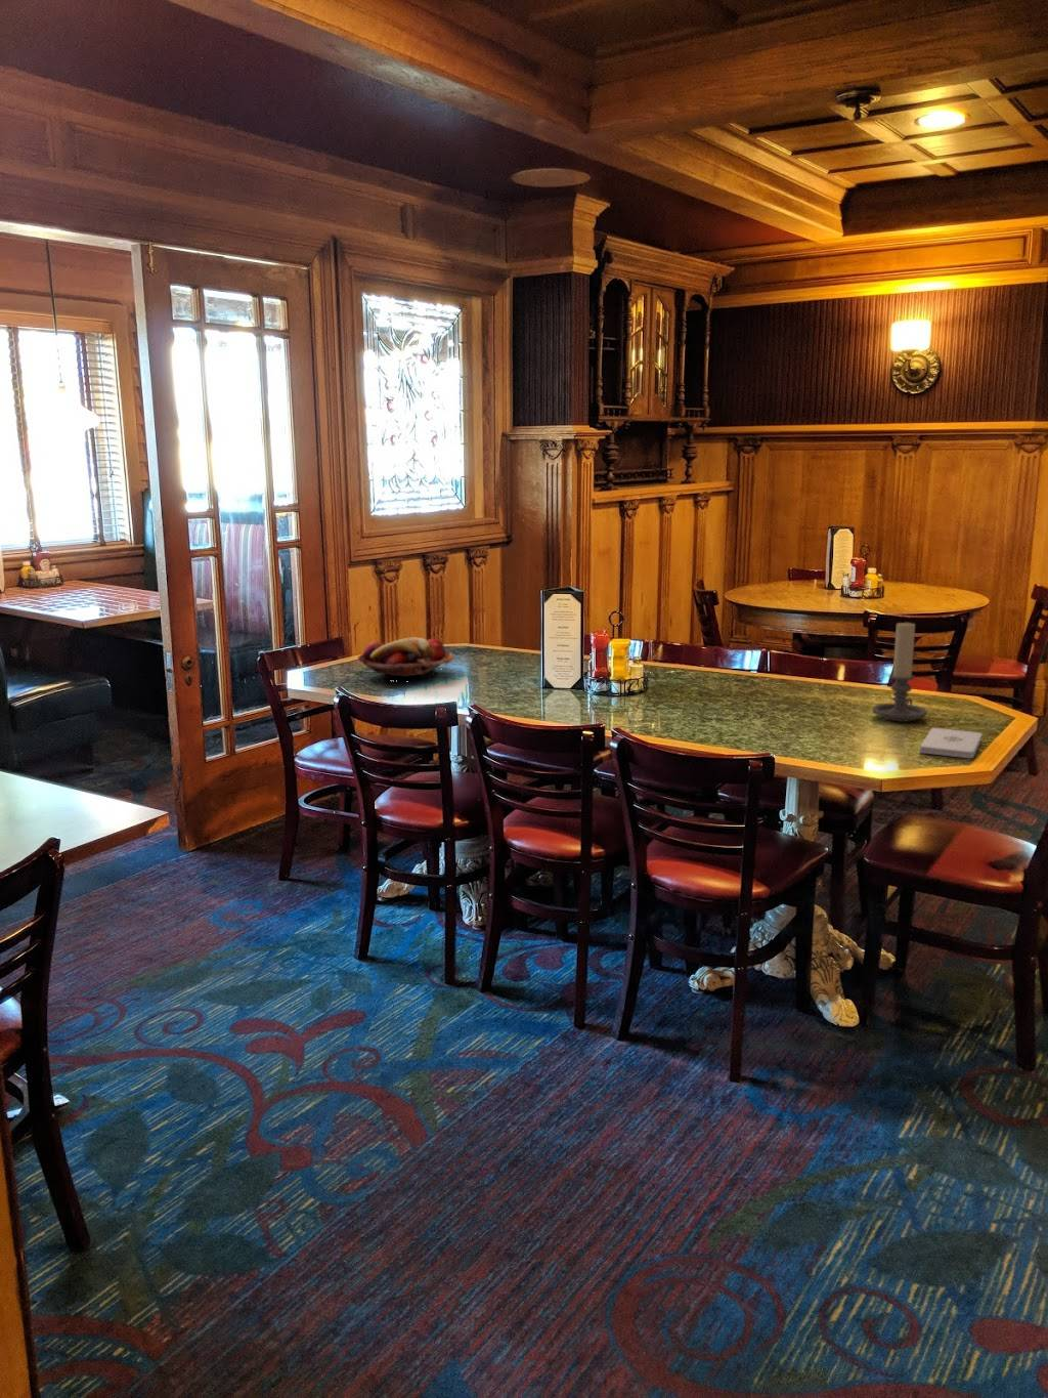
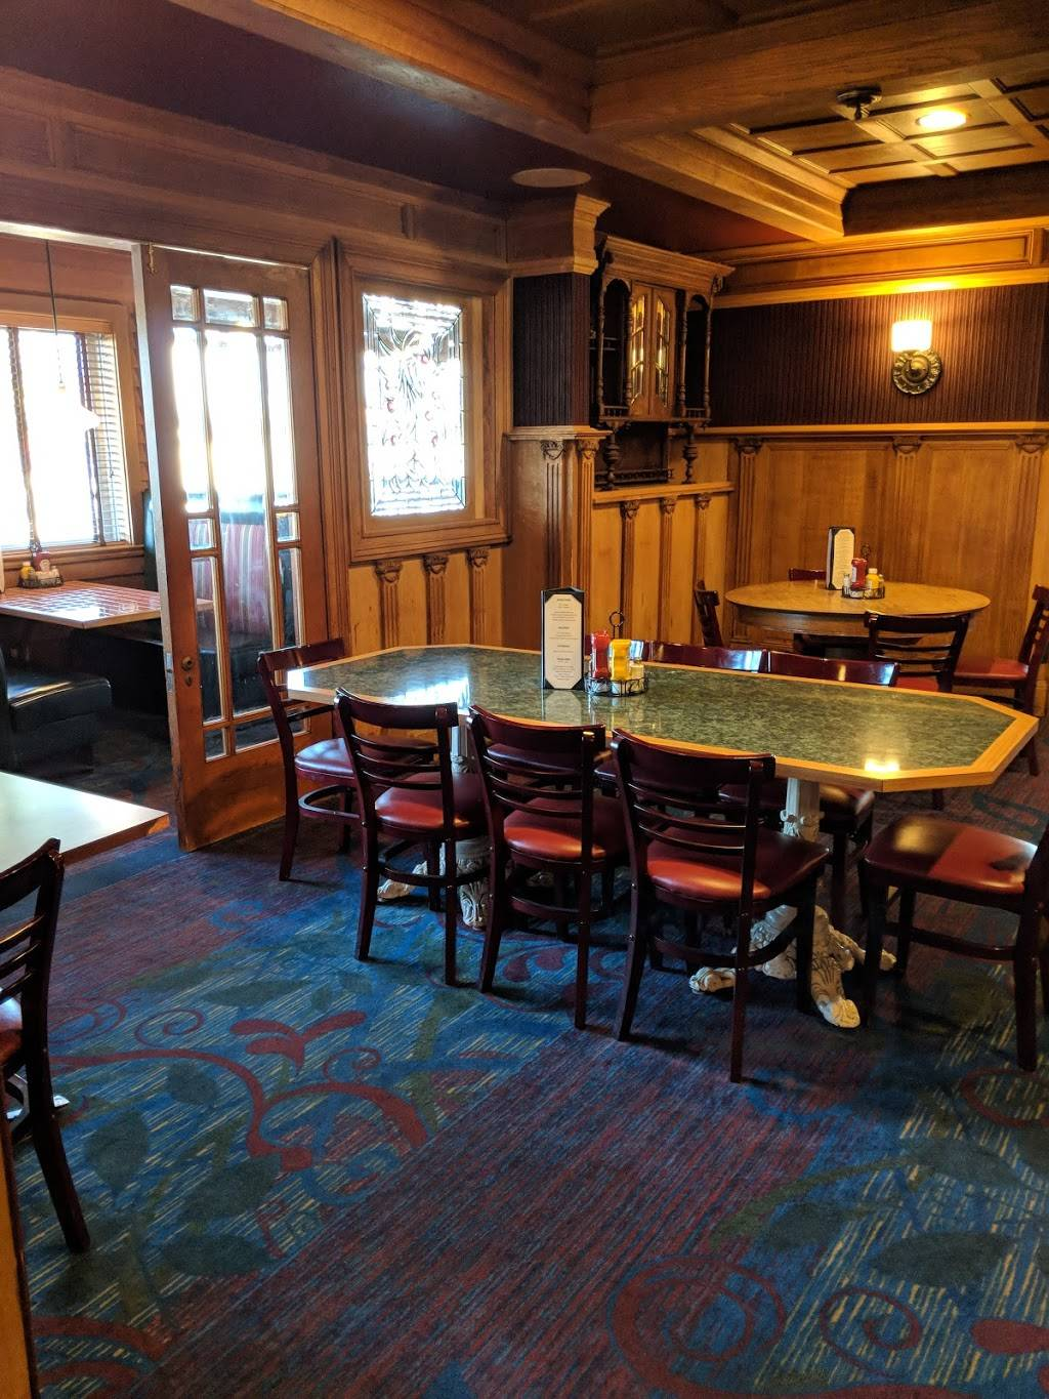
- candle holder (904, 669)
- fruit basket (407, 655)
- notepad (951, 743)
